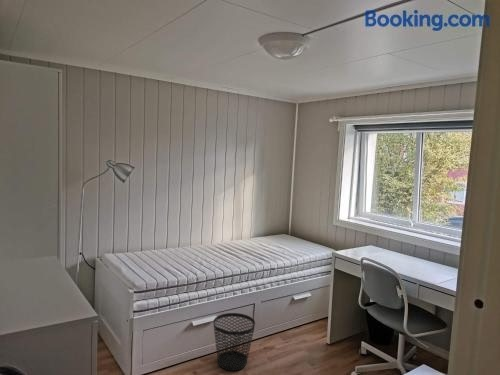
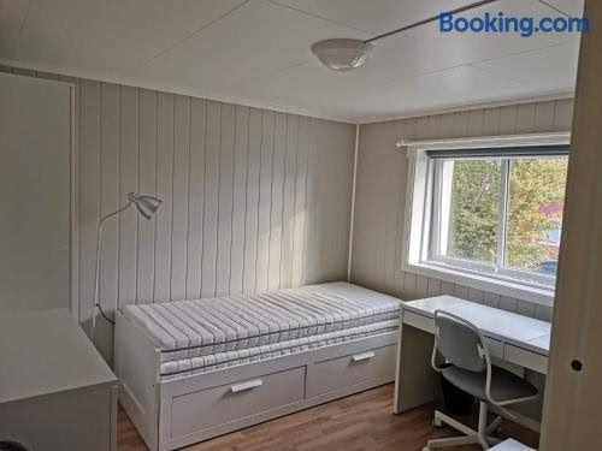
- wastebasket (232, 342)
